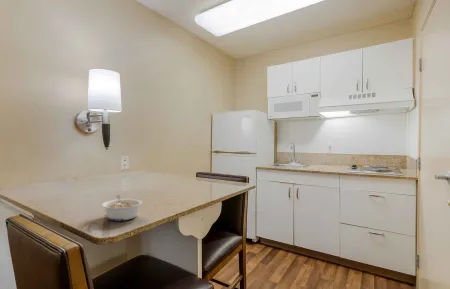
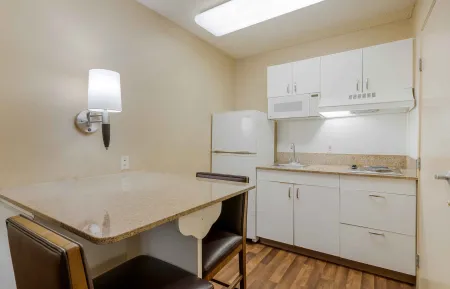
- legume (121, 208)
